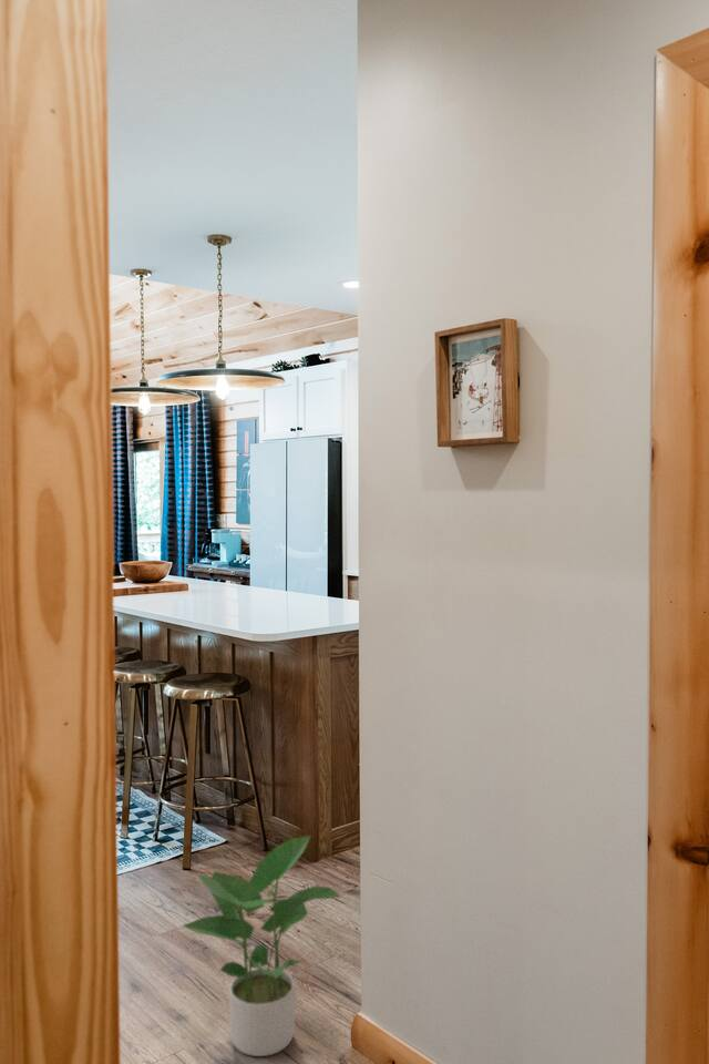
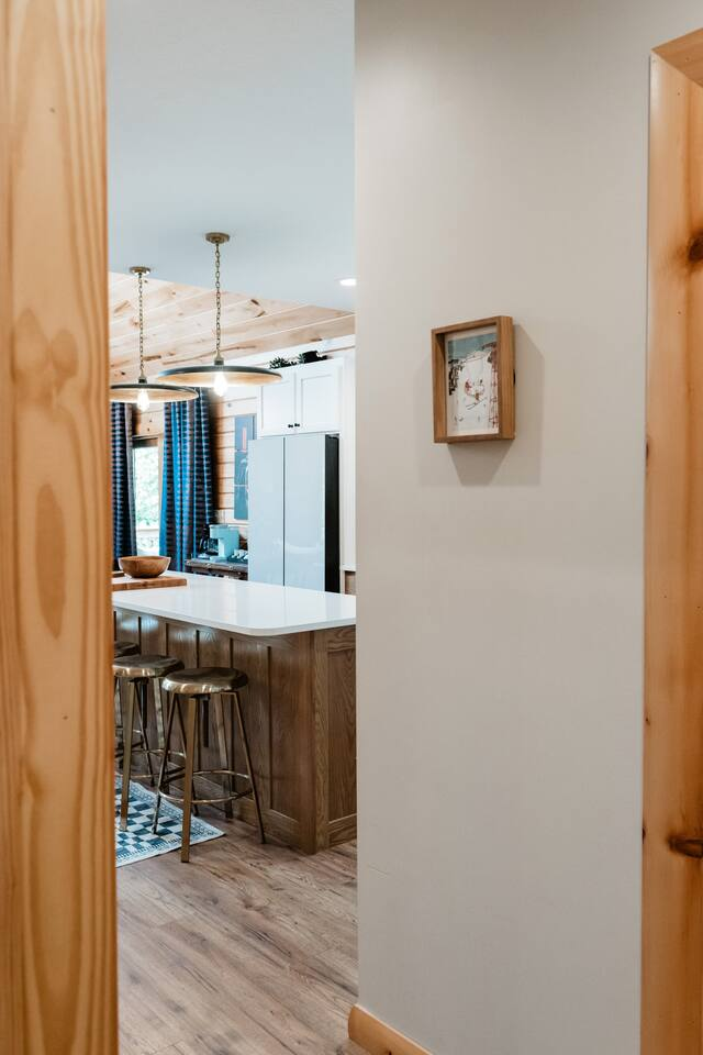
- potted plant (249, 944)
